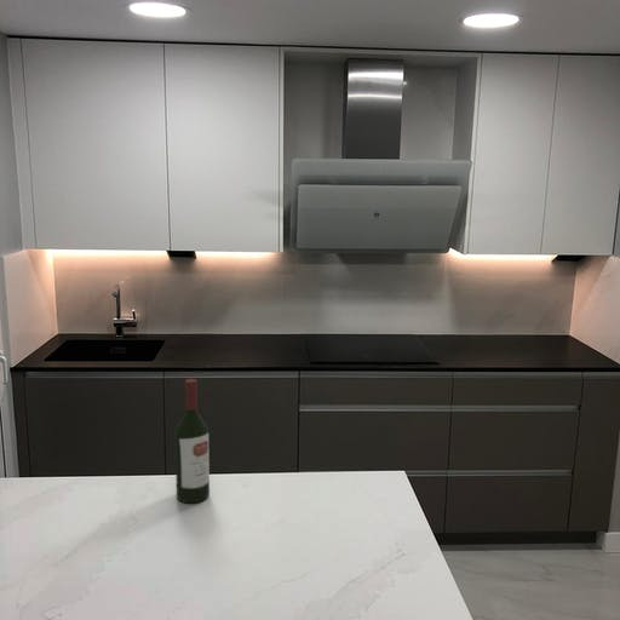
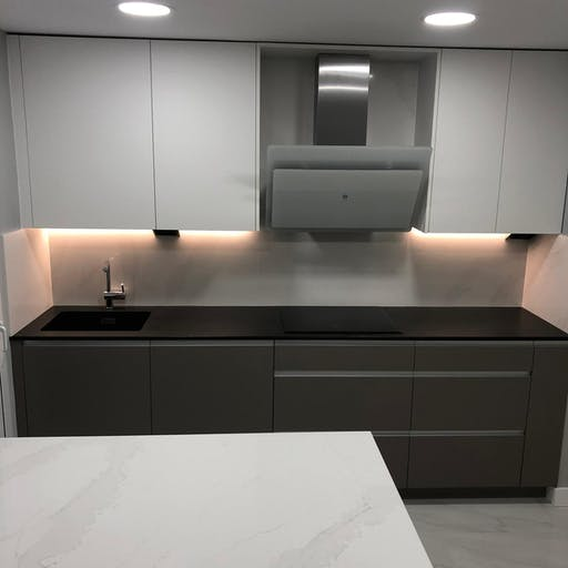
- wine bottle (191, 438)
